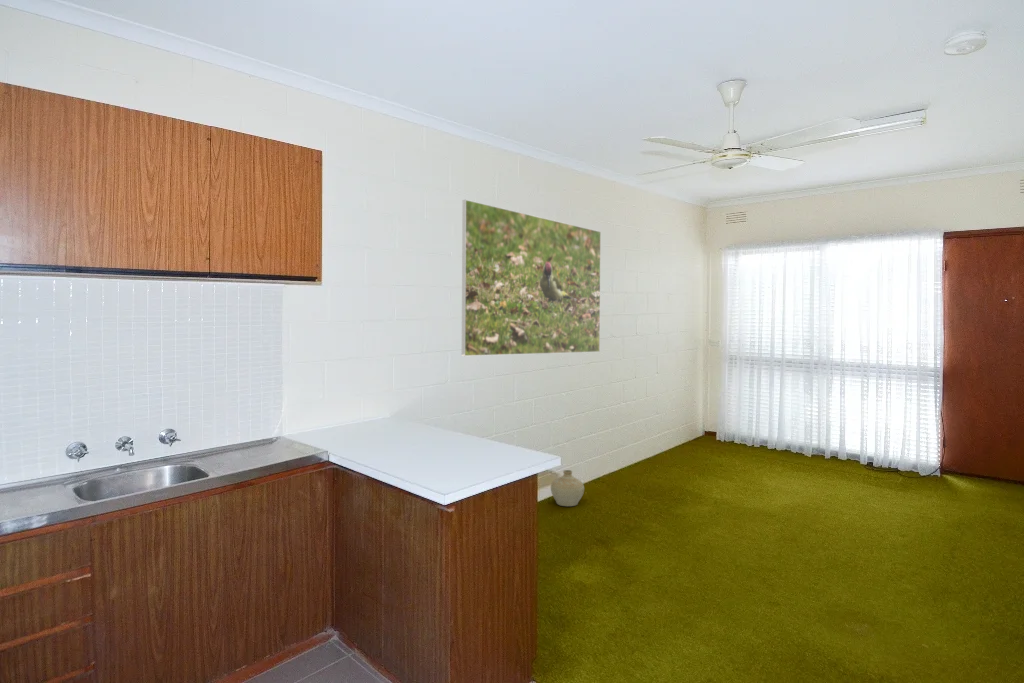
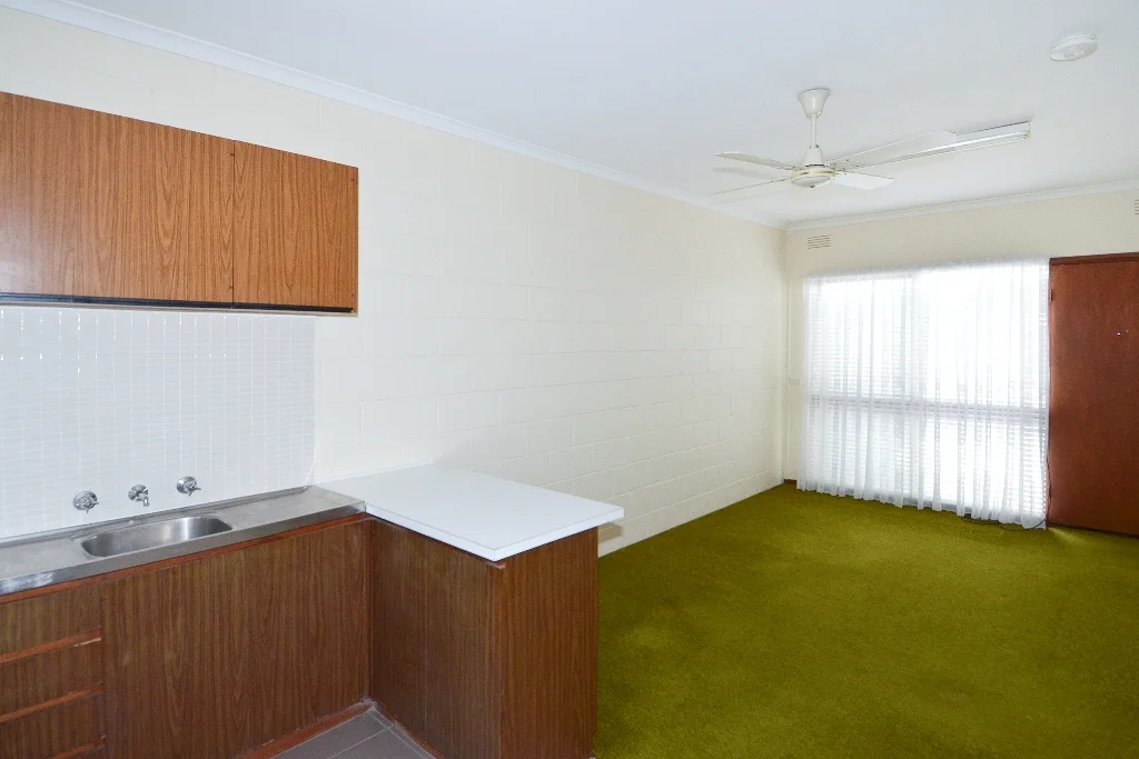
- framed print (539, 285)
- ceramic jug (567, 486)
